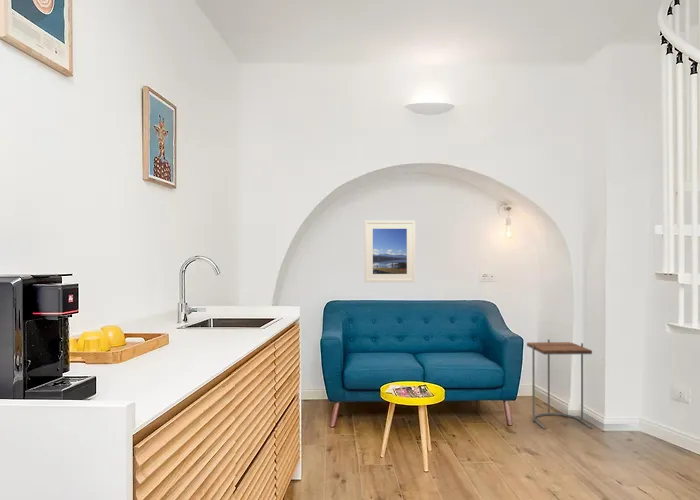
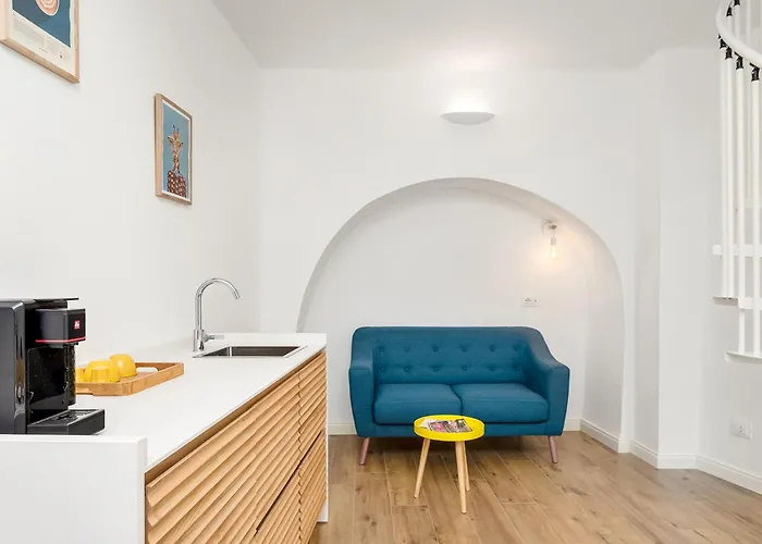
- side table (549, 382)
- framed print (389, 251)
